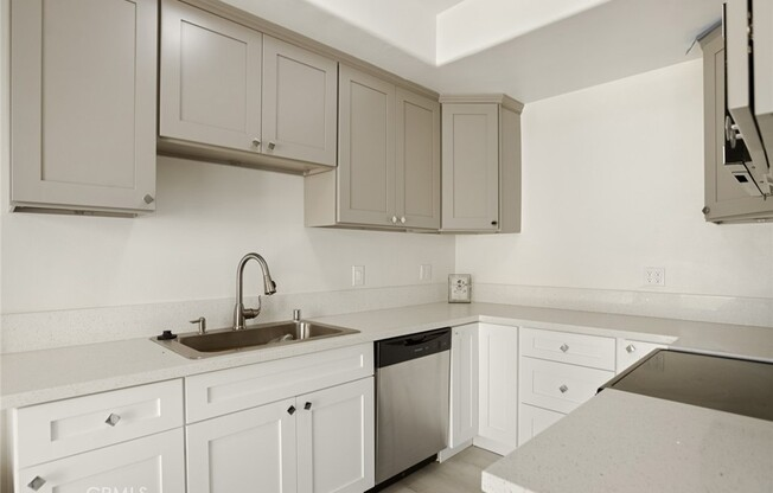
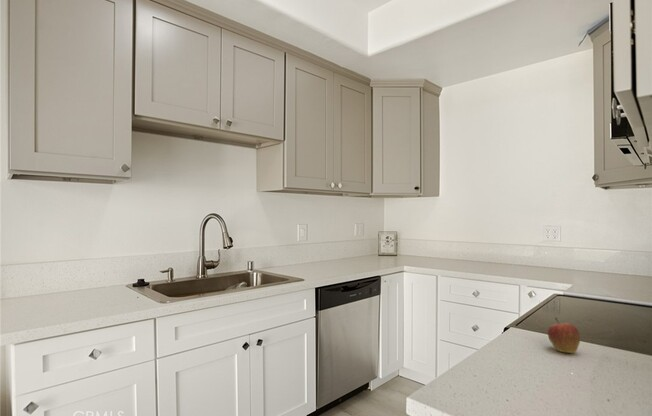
+ fruit (563, 334)
